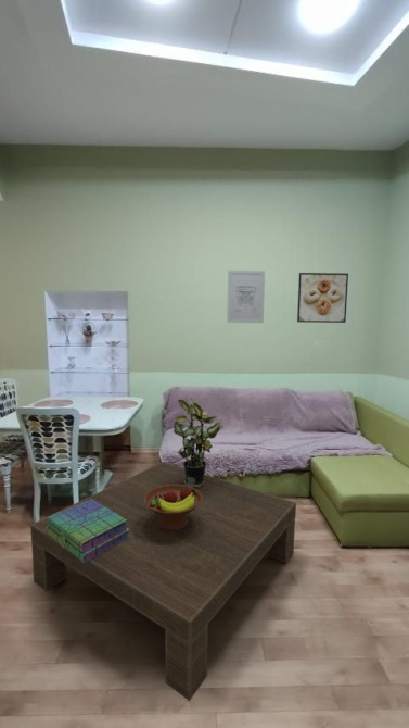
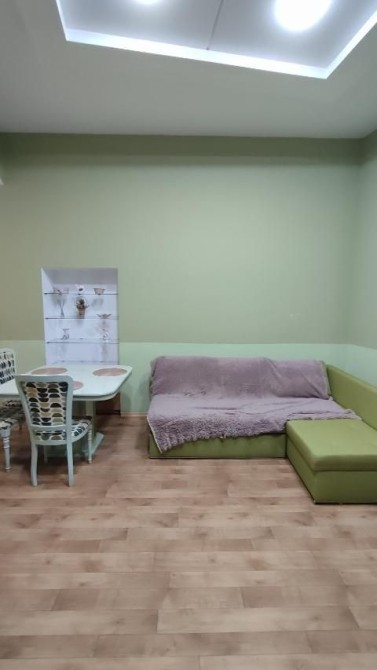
- fruit bowl (172, 504)
- wall art (245, 297)
- stack of books (87, 526)
- potted plant (196, 442)
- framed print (322, 298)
- coffee table (171, 540)
